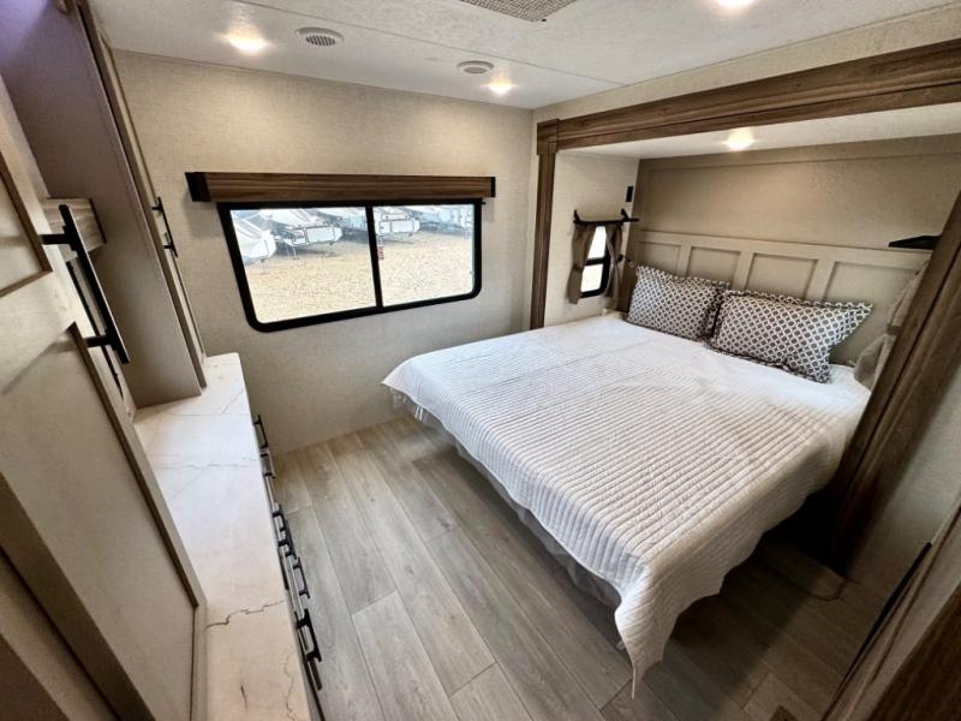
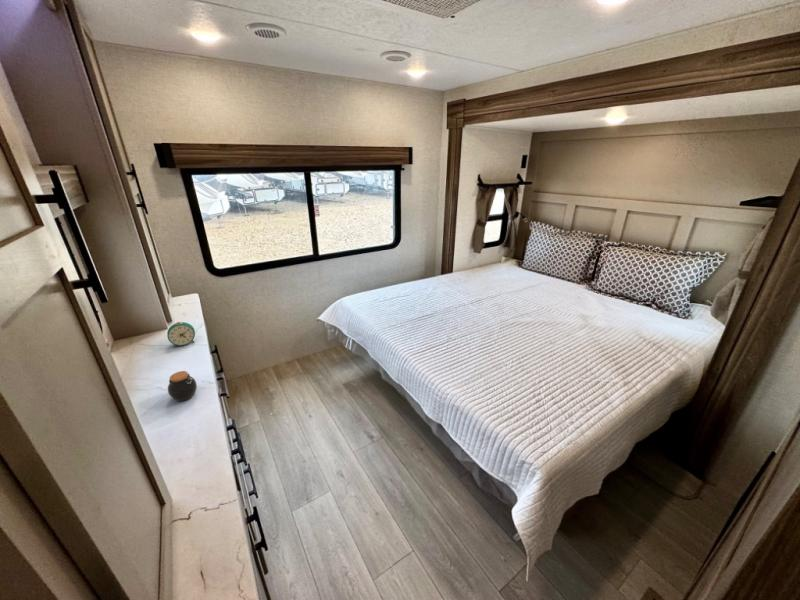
+ alarm clock (181, 332)
+ jar (182, 385)
